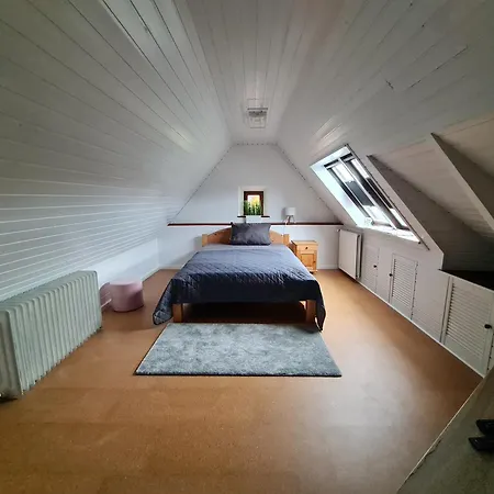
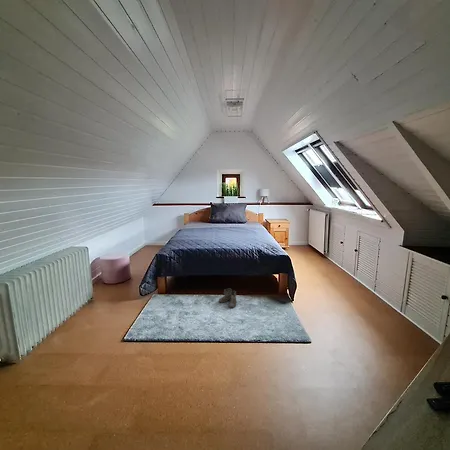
+ boots (228, 297)
